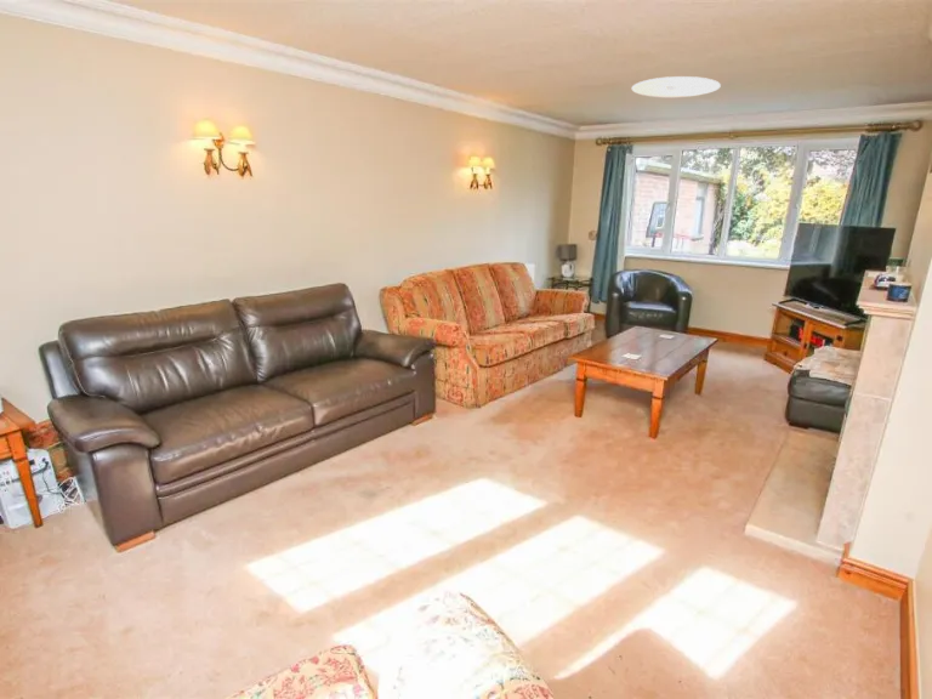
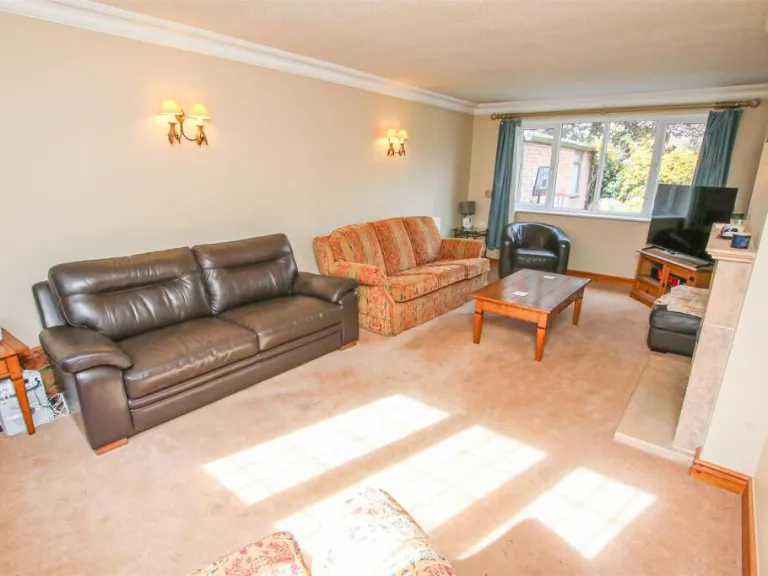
- ceiling light (675, 83)
